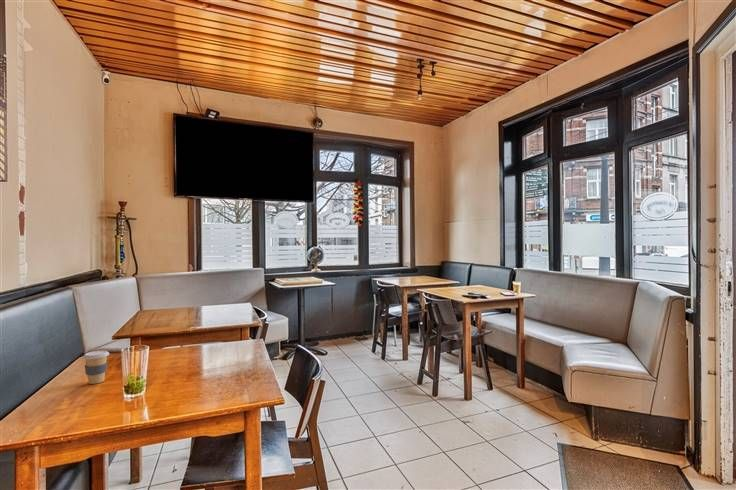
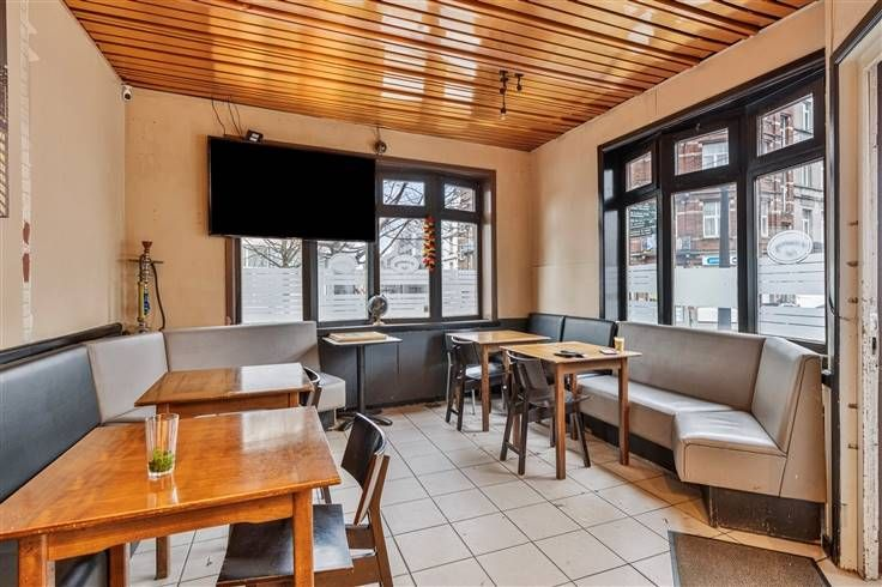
- coffee cup (96, 367)
